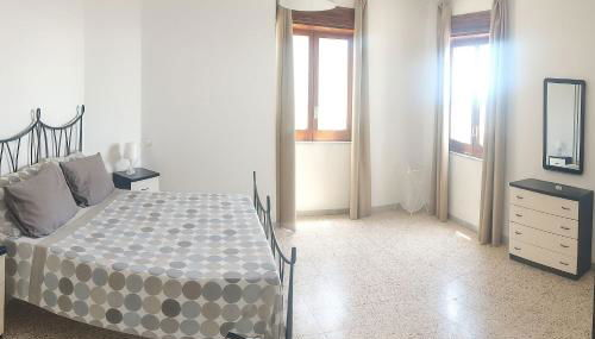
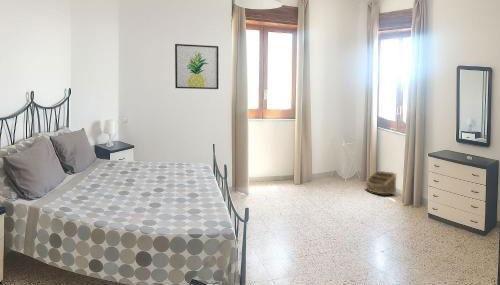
+ wall art (197, 67)
+ basket (379, 182)
